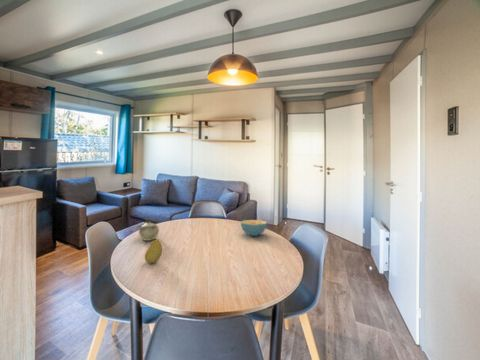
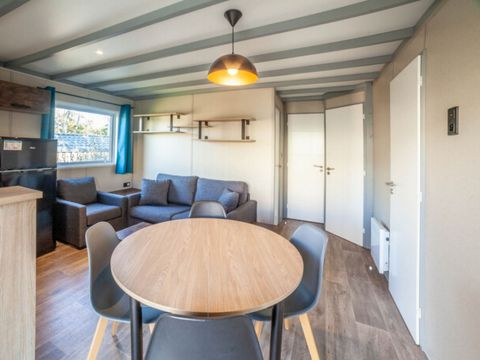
- fruit (153, 251)
- teapot (149, 229)
- cereal bowl (253, 228)
